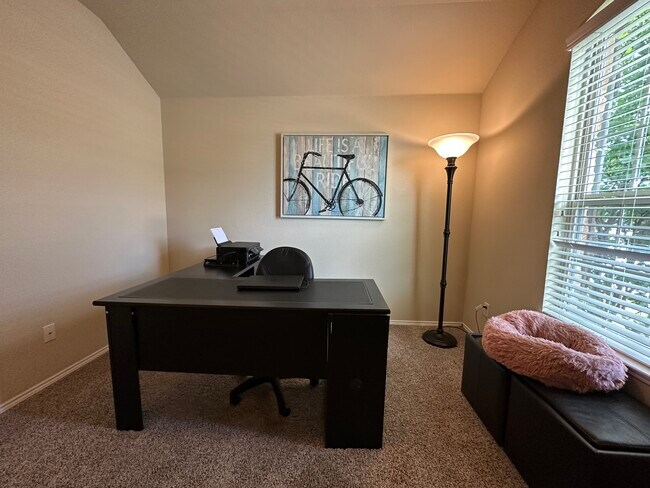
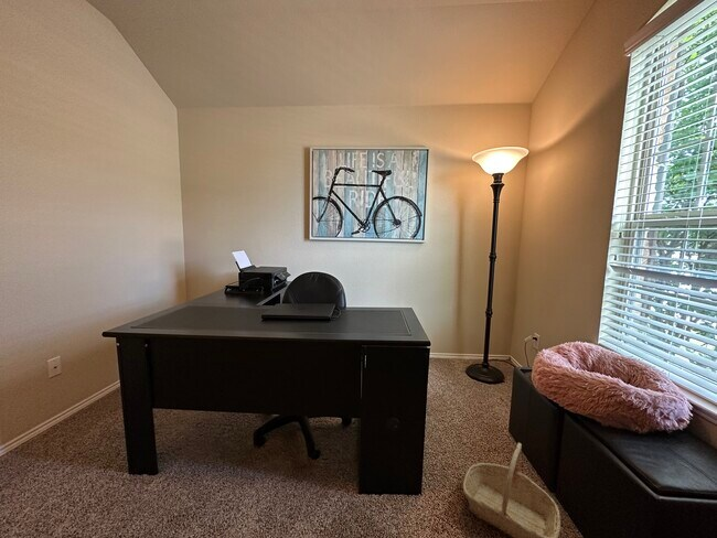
+ basket (509, 482)
